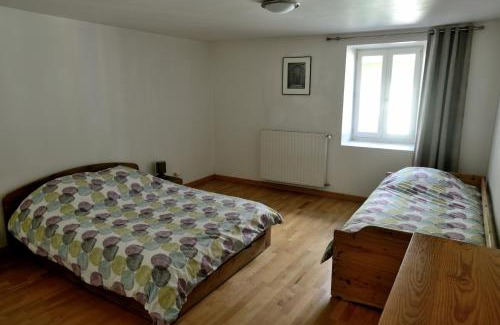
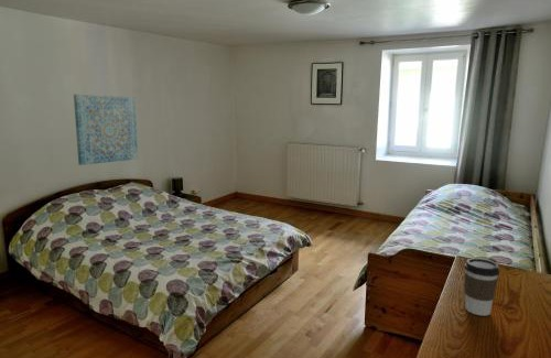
+ wall art (108, 129)
+ coffee cup (479, 286)
